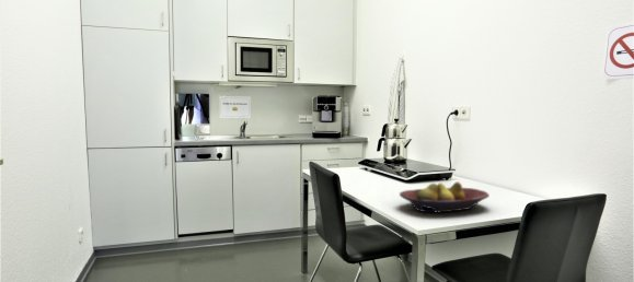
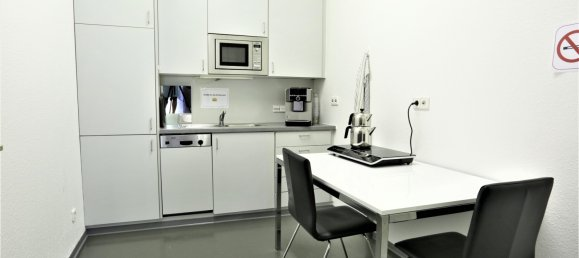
- fruit bowl (443, 195)
